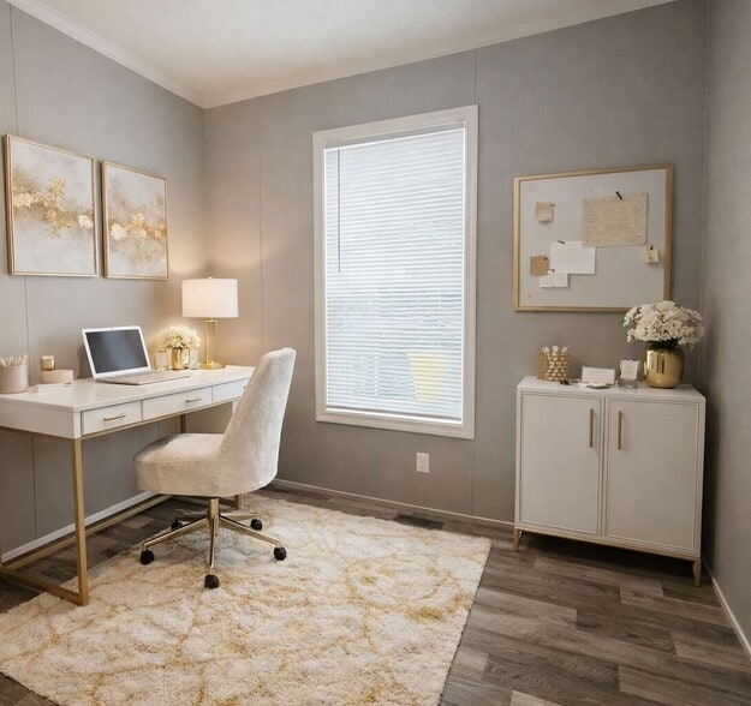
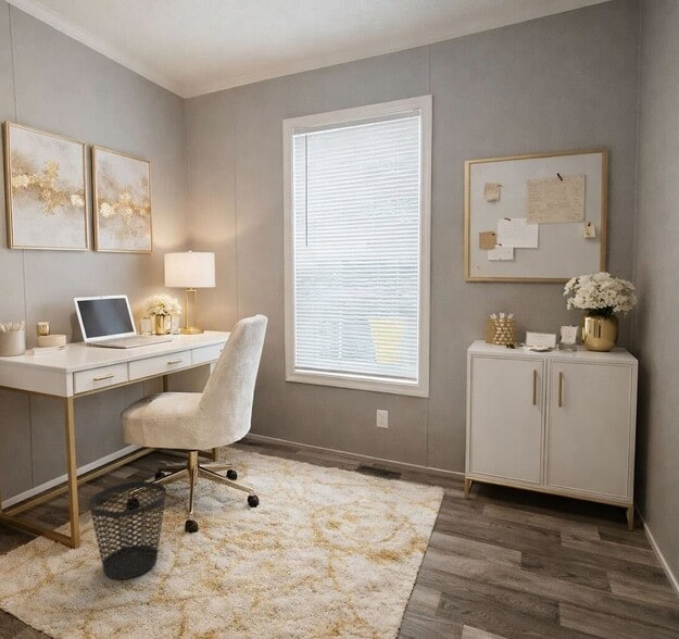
+ wastebasket (130, 529)
